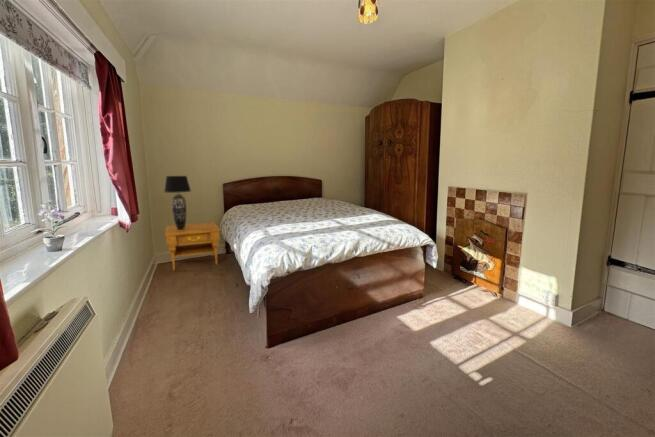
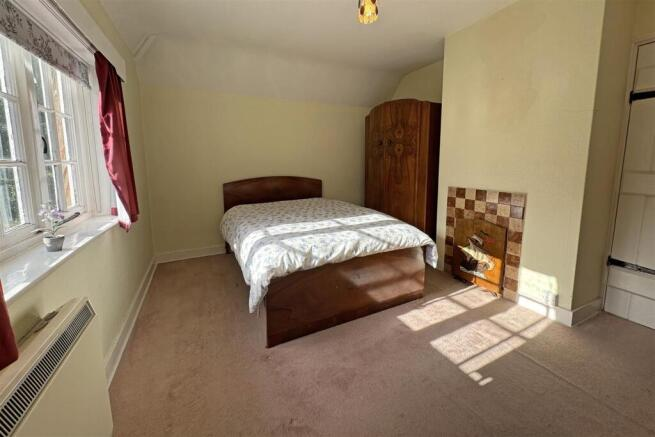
- nightstand (193, 245)
- table lamp (178, 202)
